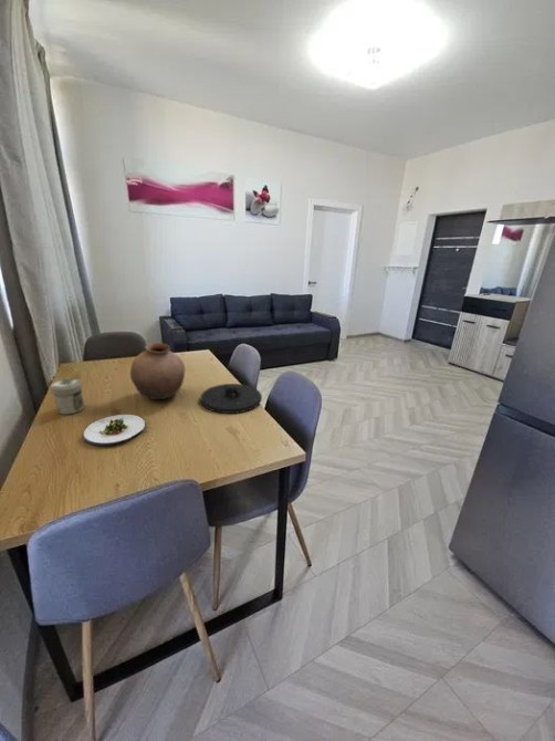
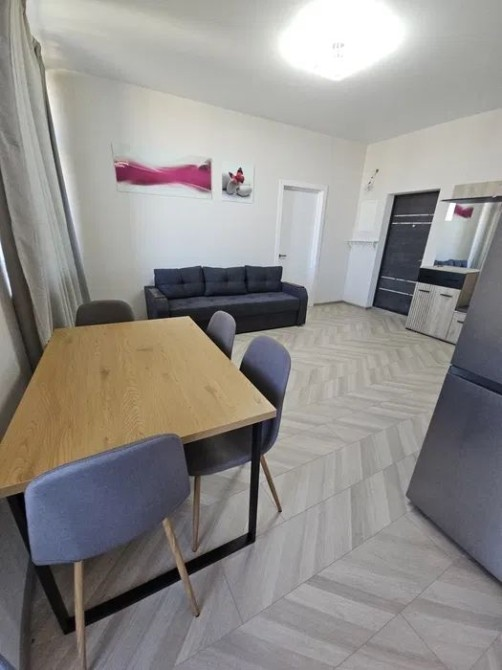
- salad plate (114, 425)
- plate (231, 393)
- pottery (158, 370)
- jar (67, 396)
